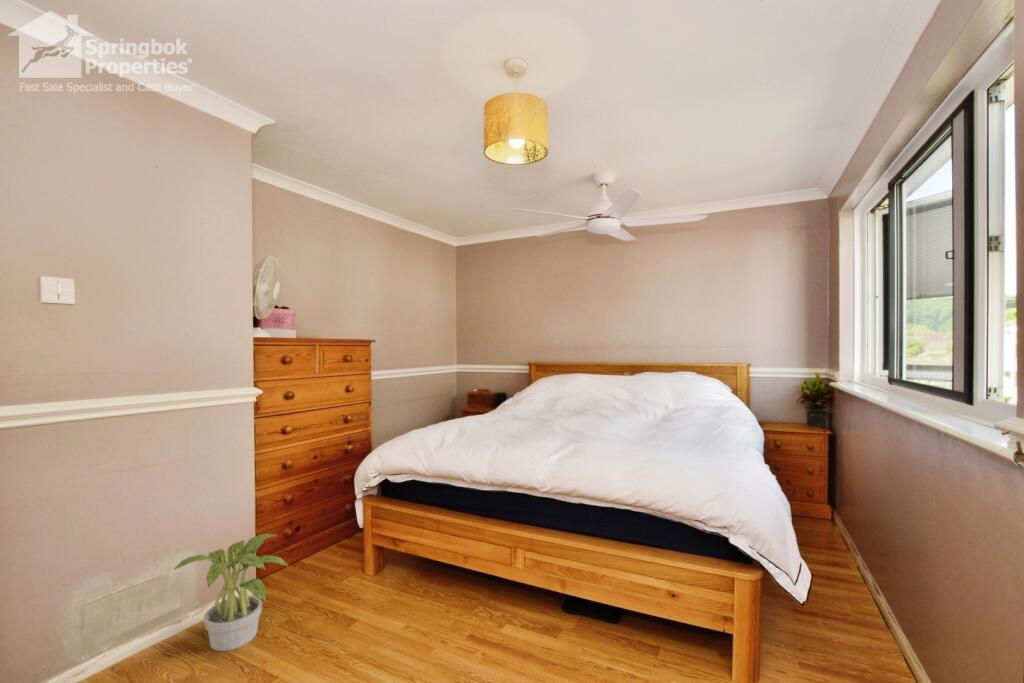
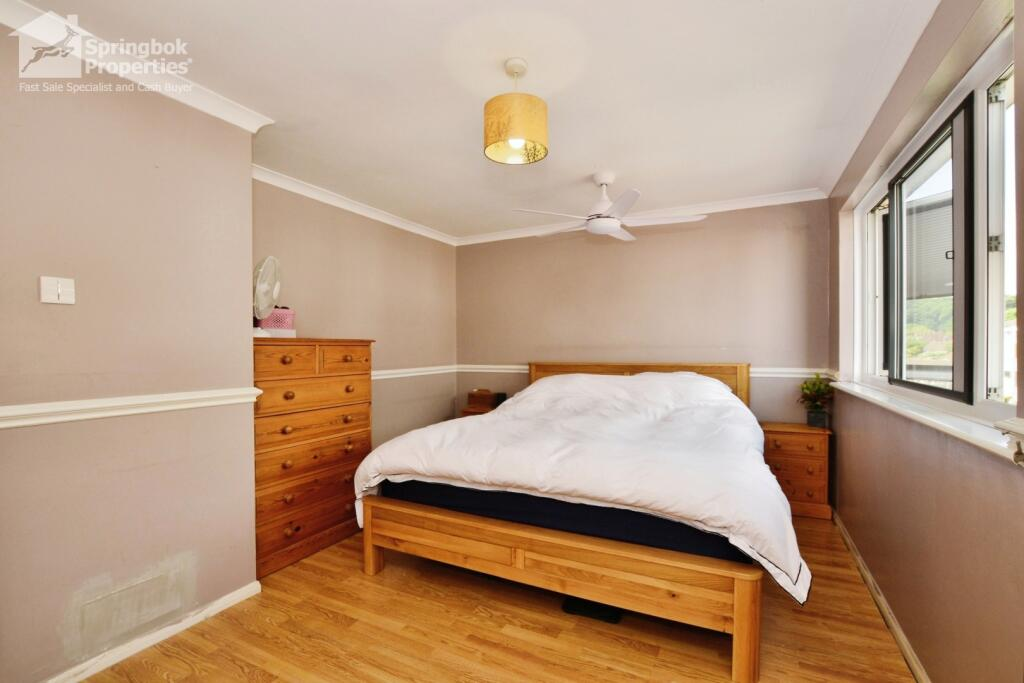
- potted plant (234, 591)
